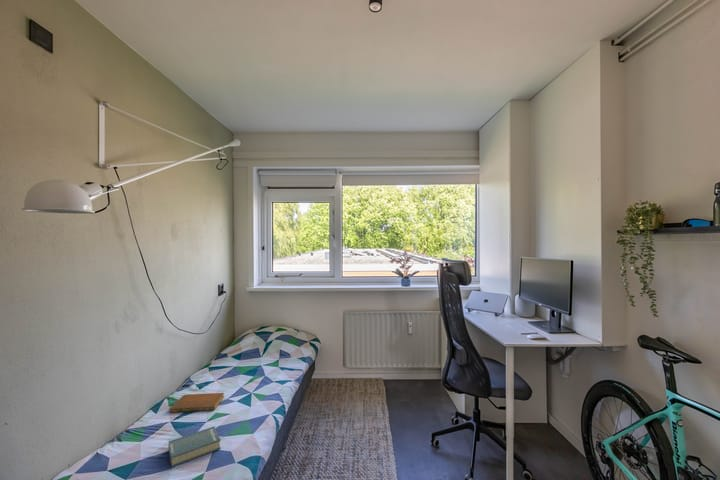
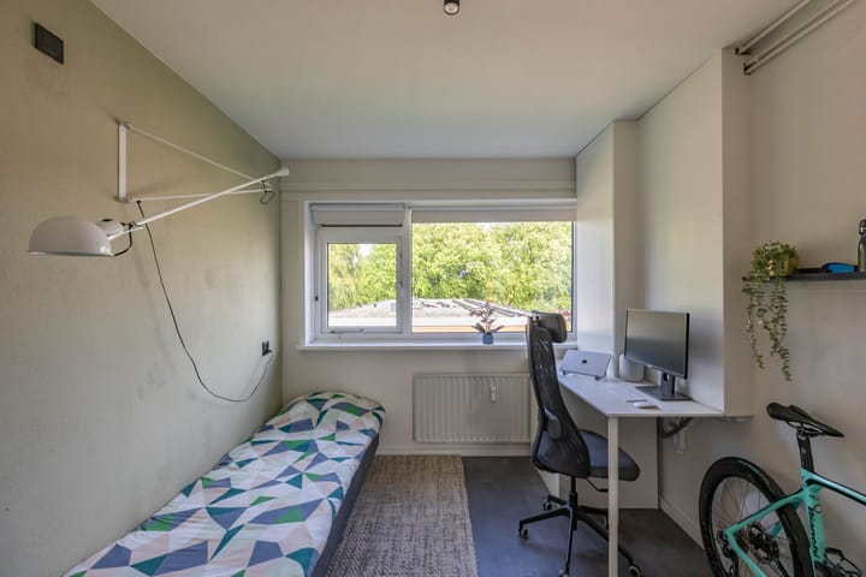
- hardback book (194, 444)
- notebook (198, 402)
